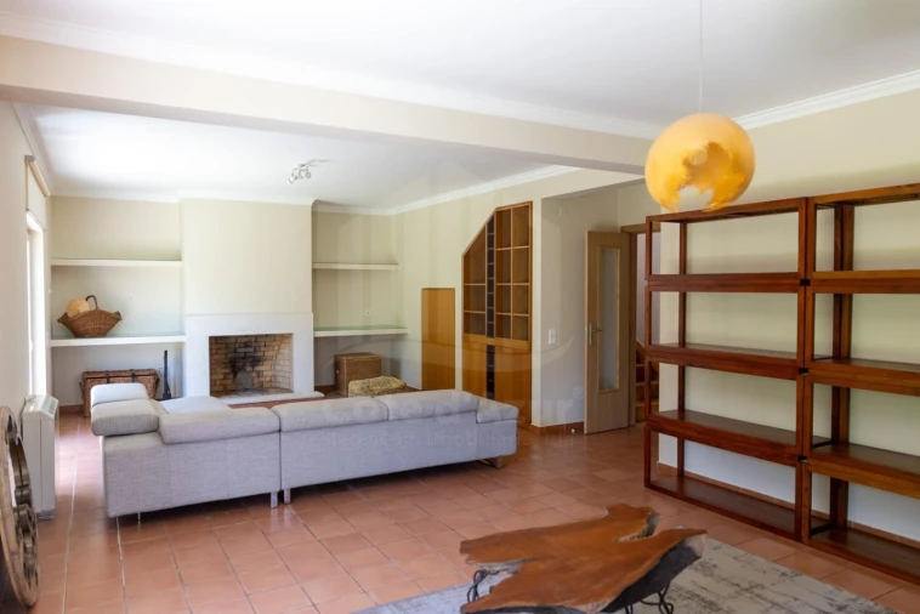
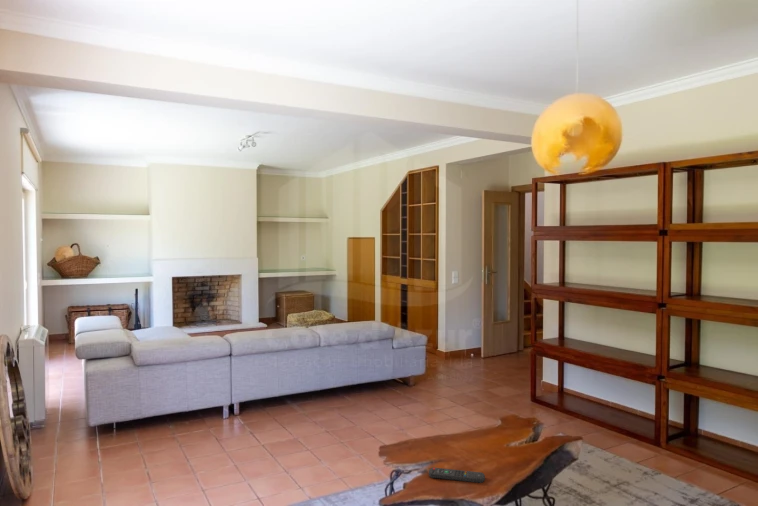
+ remote control (456, 474)
